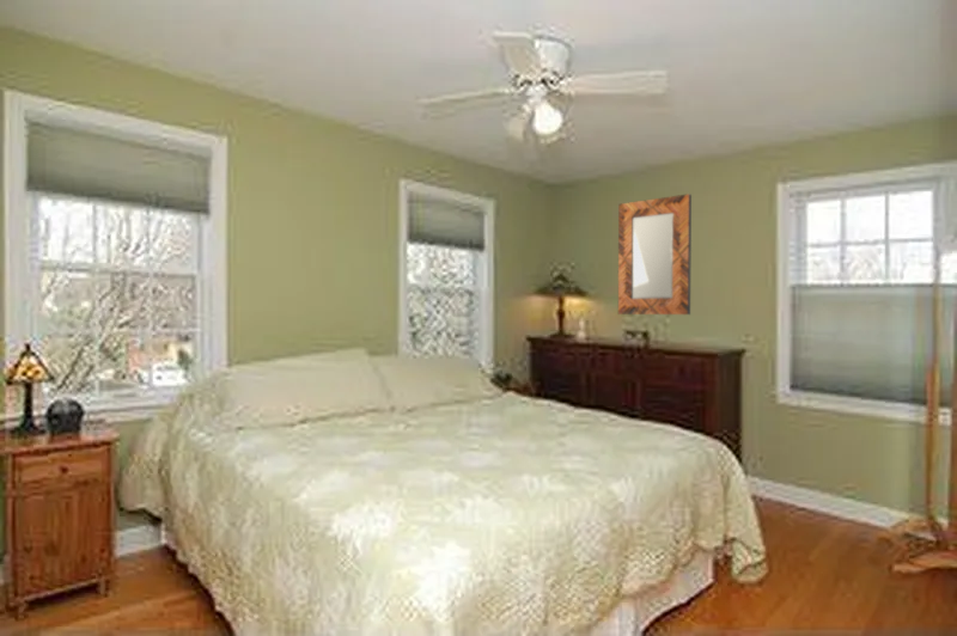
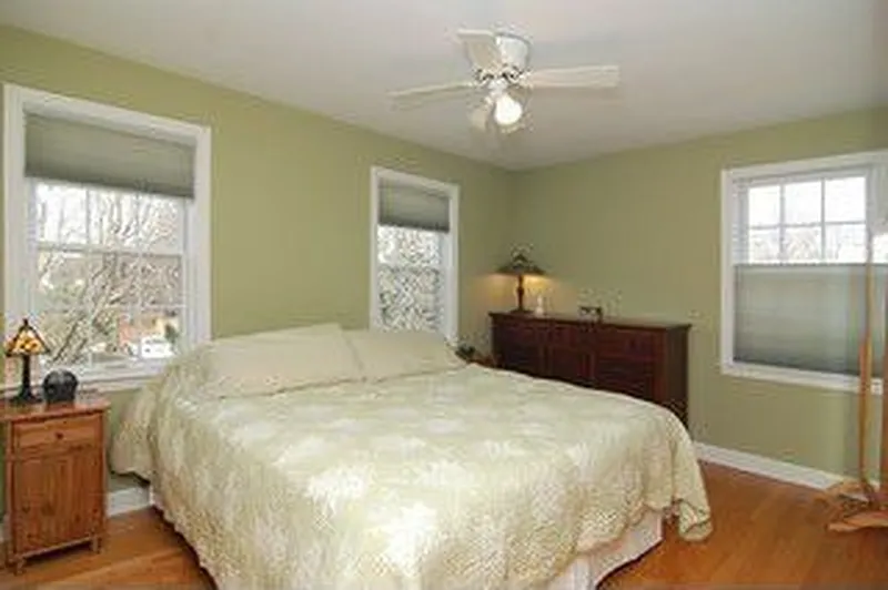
- home mirror (652, 257)
